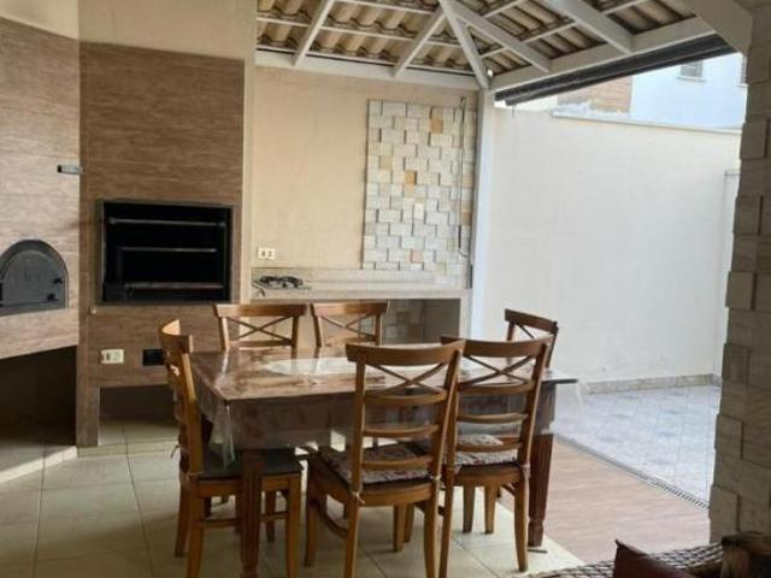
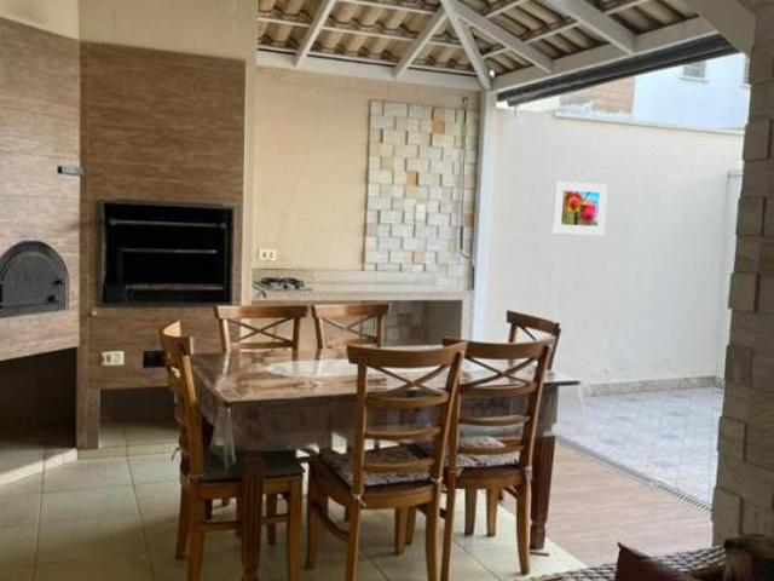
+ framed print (579, 208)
